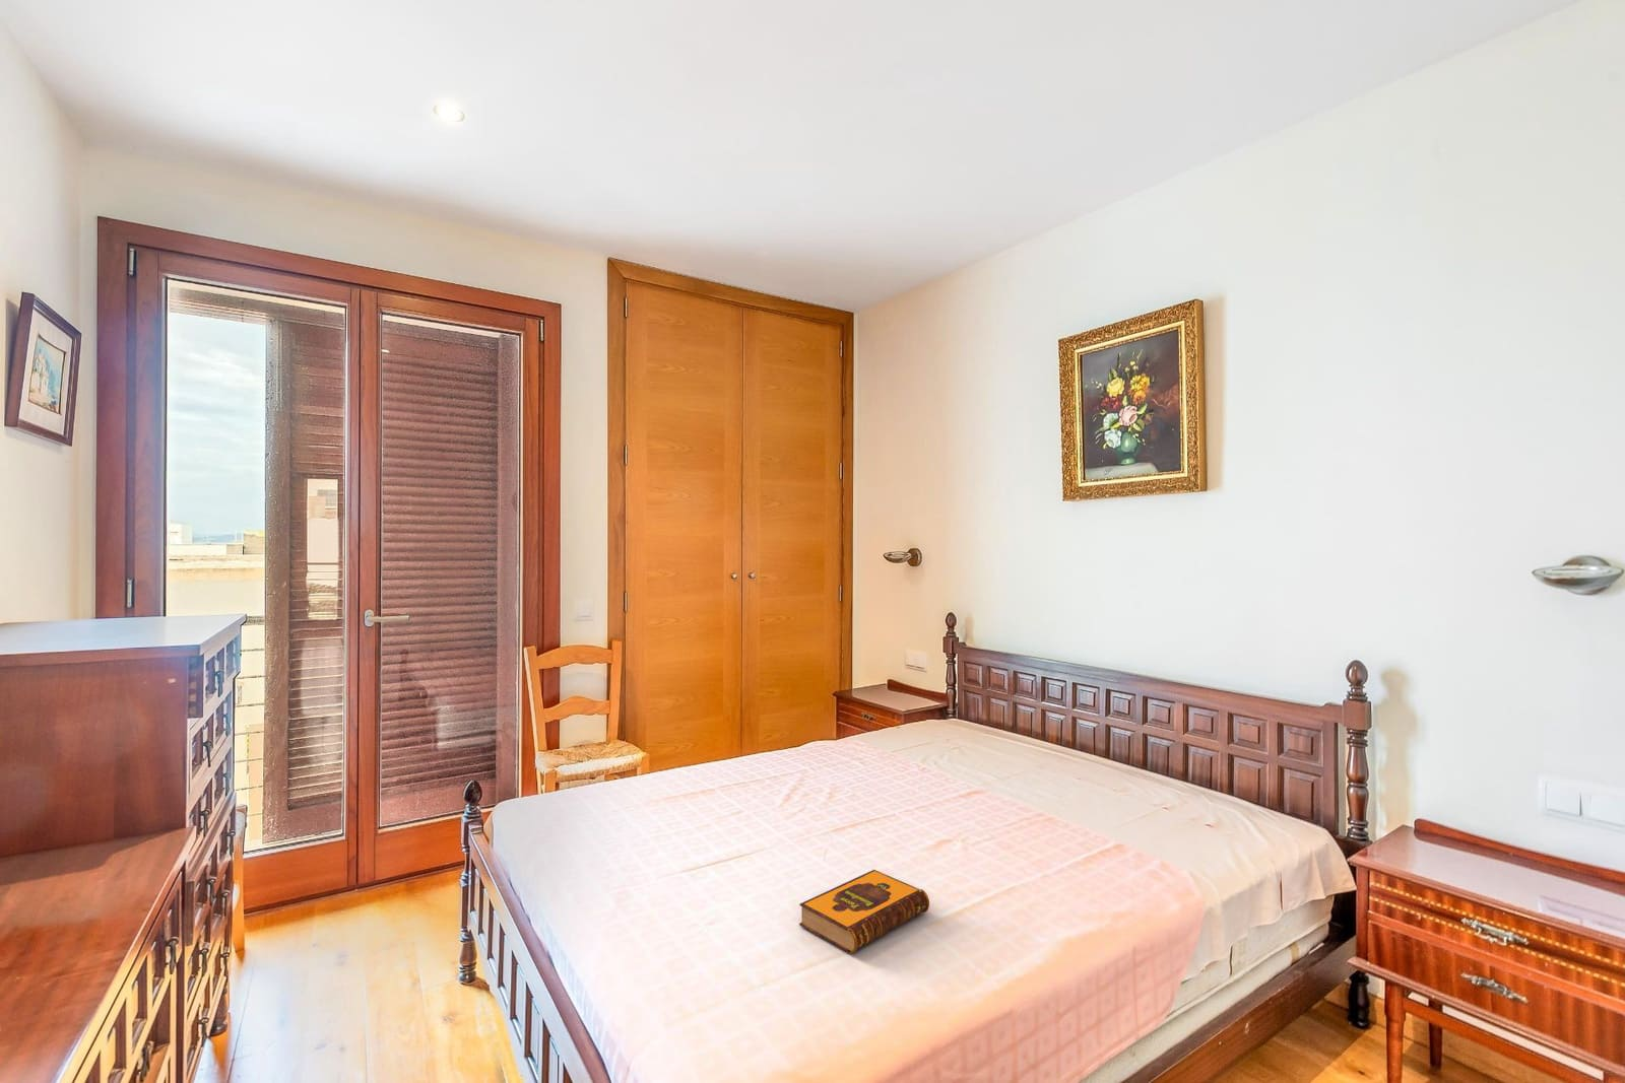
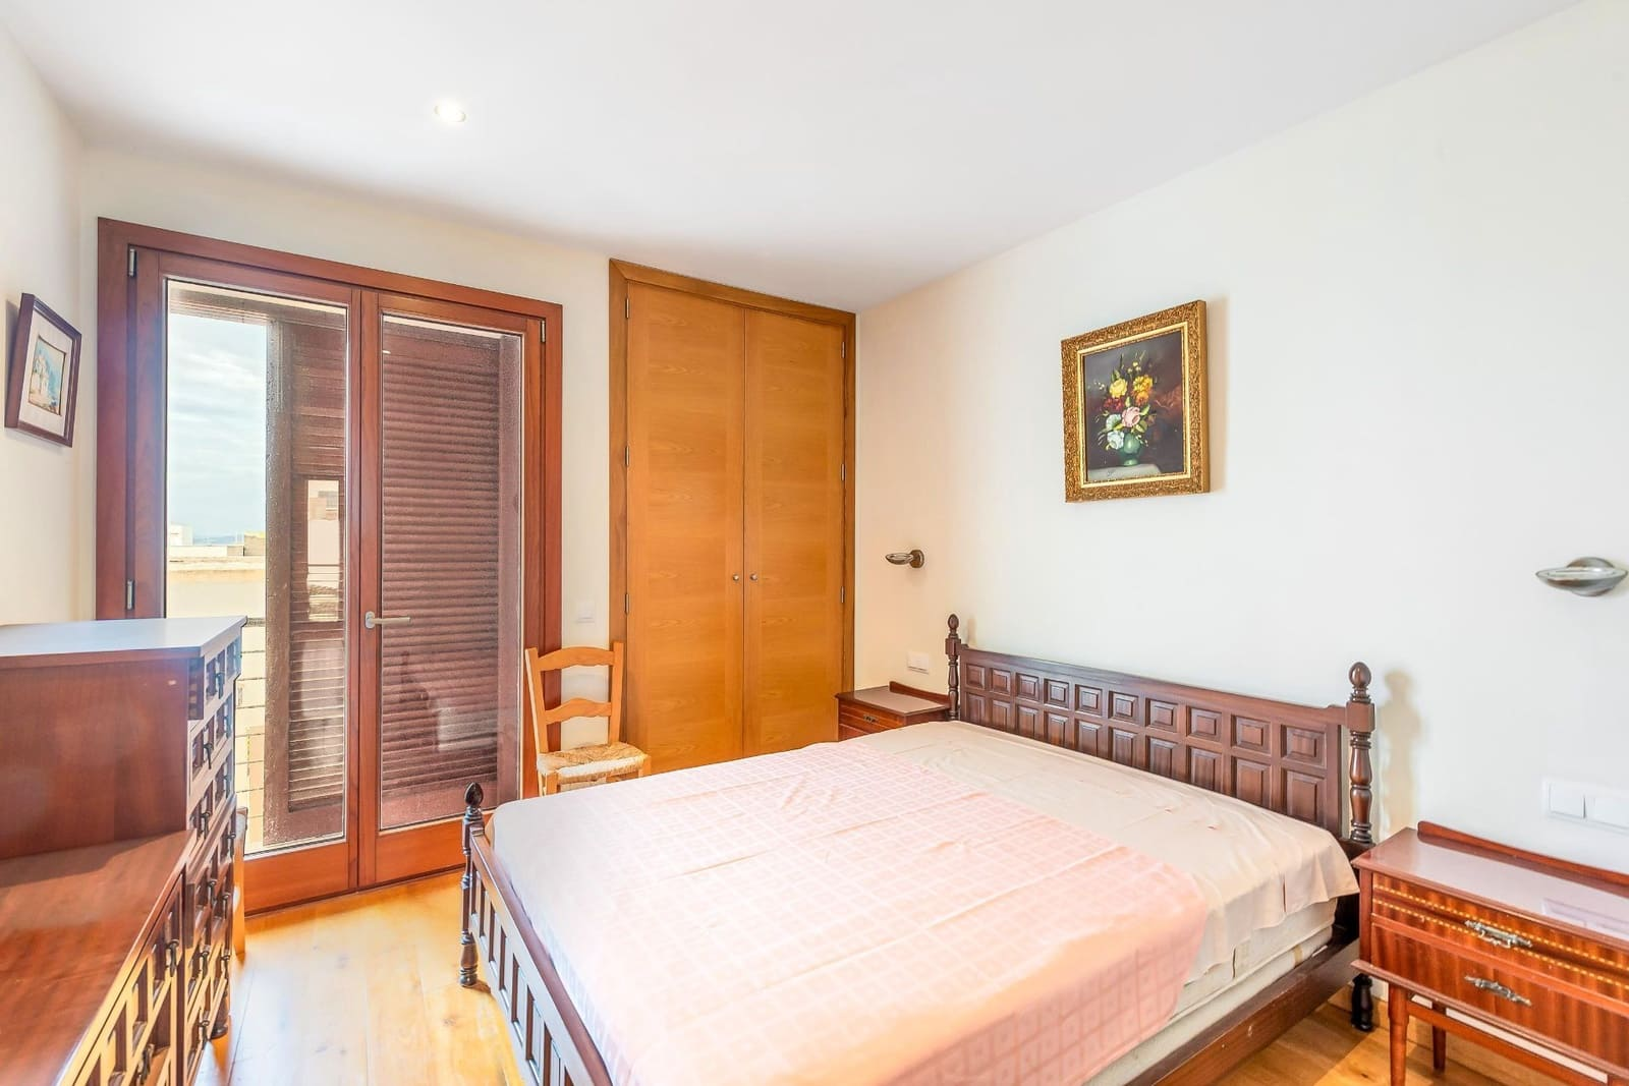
- hardback book (866, 909)
